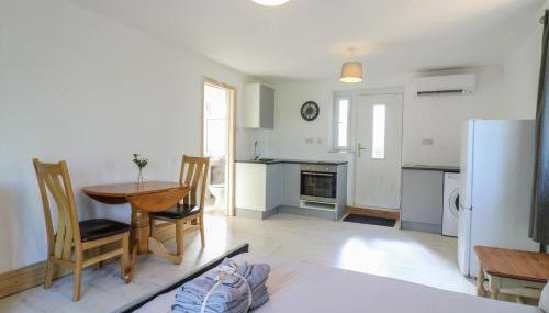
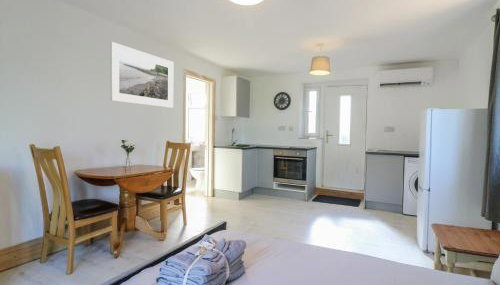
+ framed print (145, 79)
